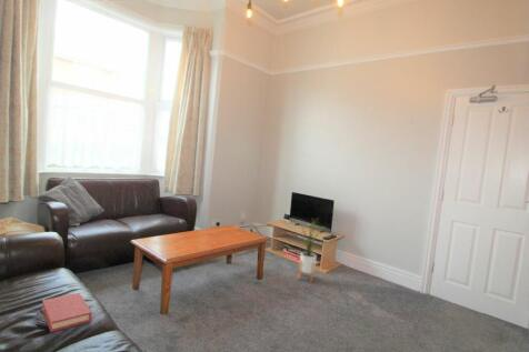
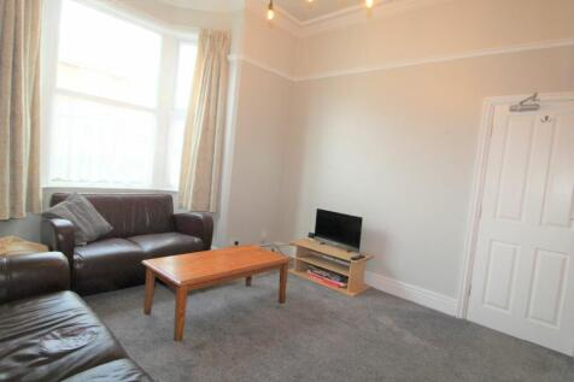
- book (66, 310)
- house plant (308, 247)
